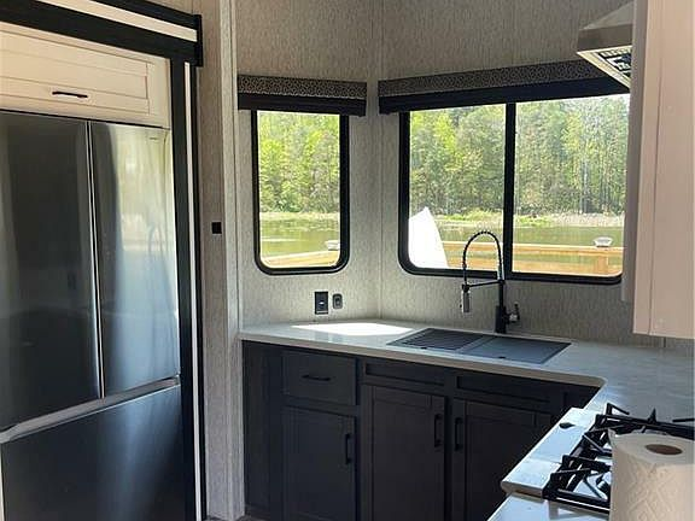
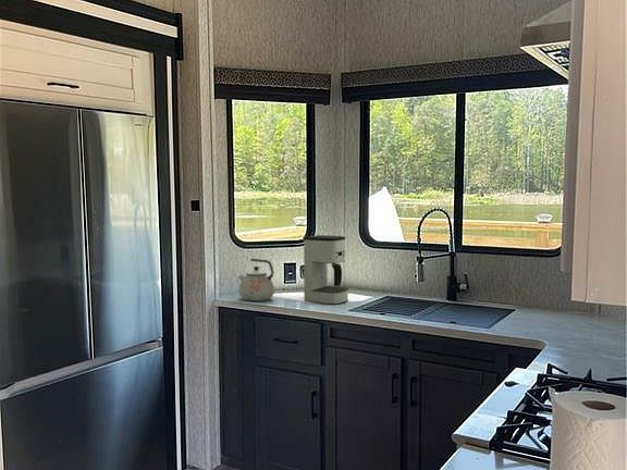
+ coffee maker (327, 268)
+ kettle (256, 279)
